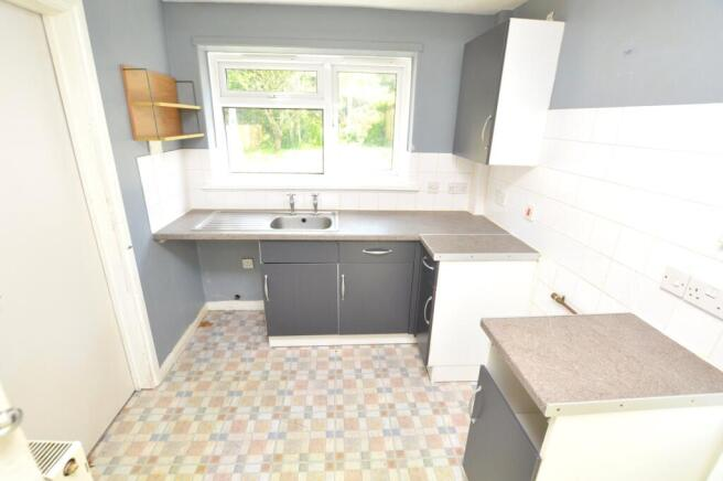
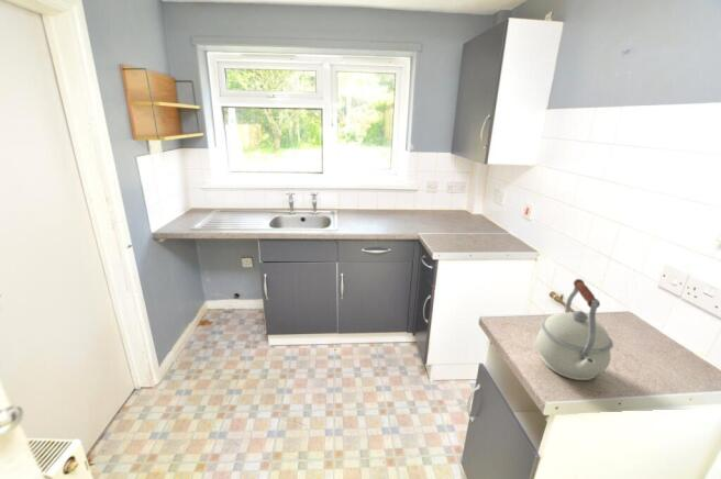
+ kettle (578, 331)
